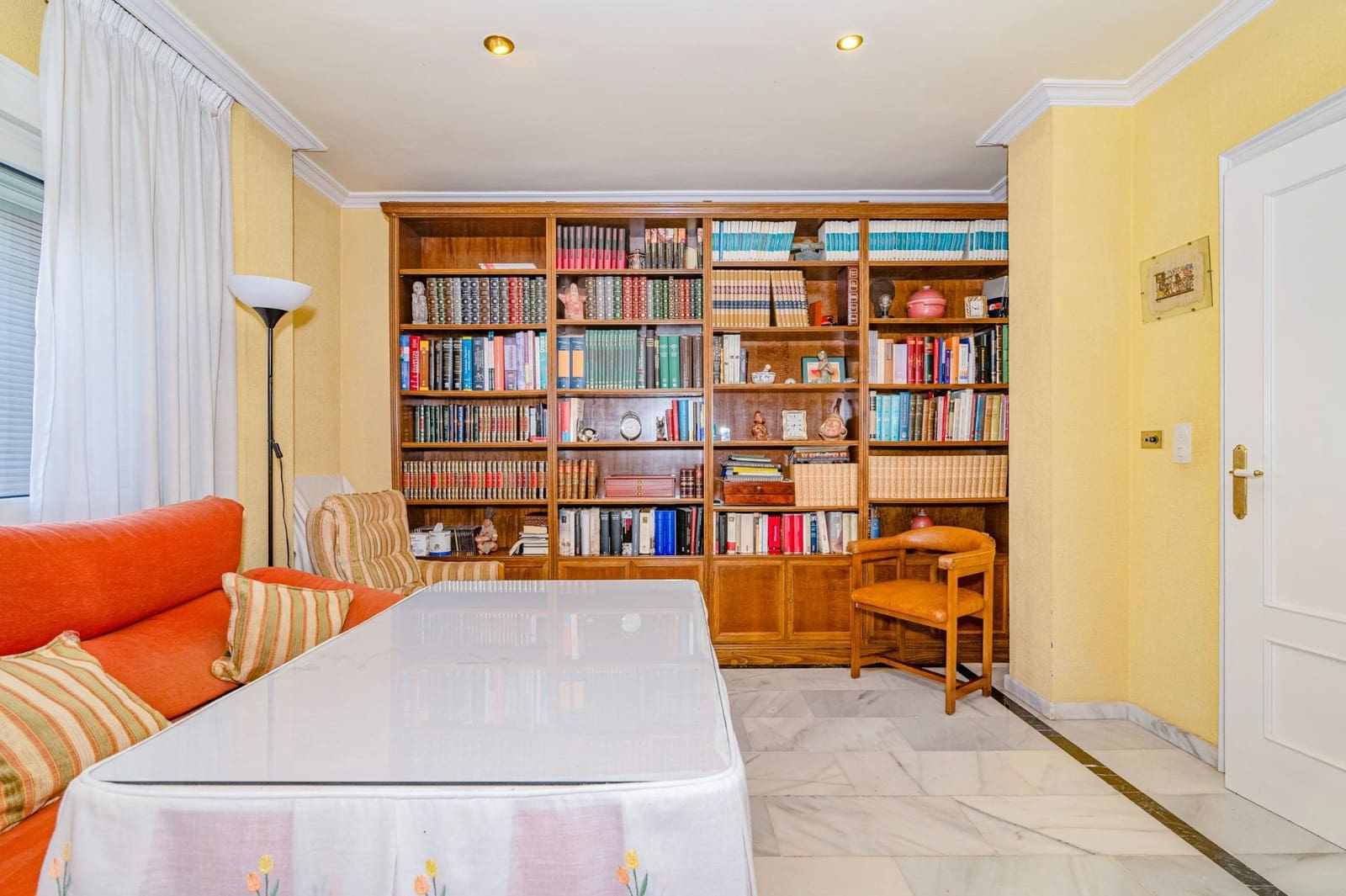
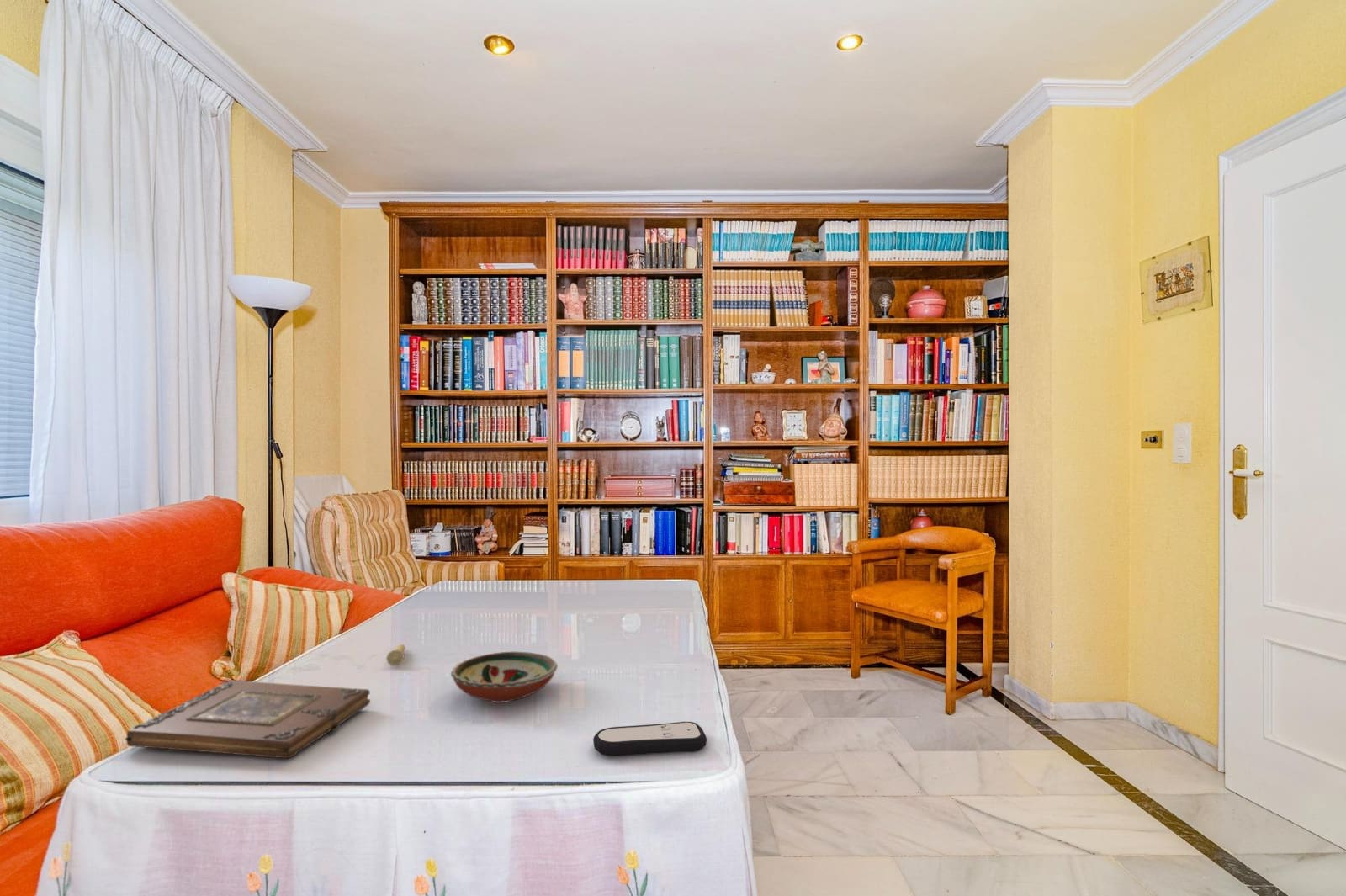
+ remote control (649, 738)
+ decorative bowl (505, 680)
+ book (256, 715)
+ candle (397, 651)
